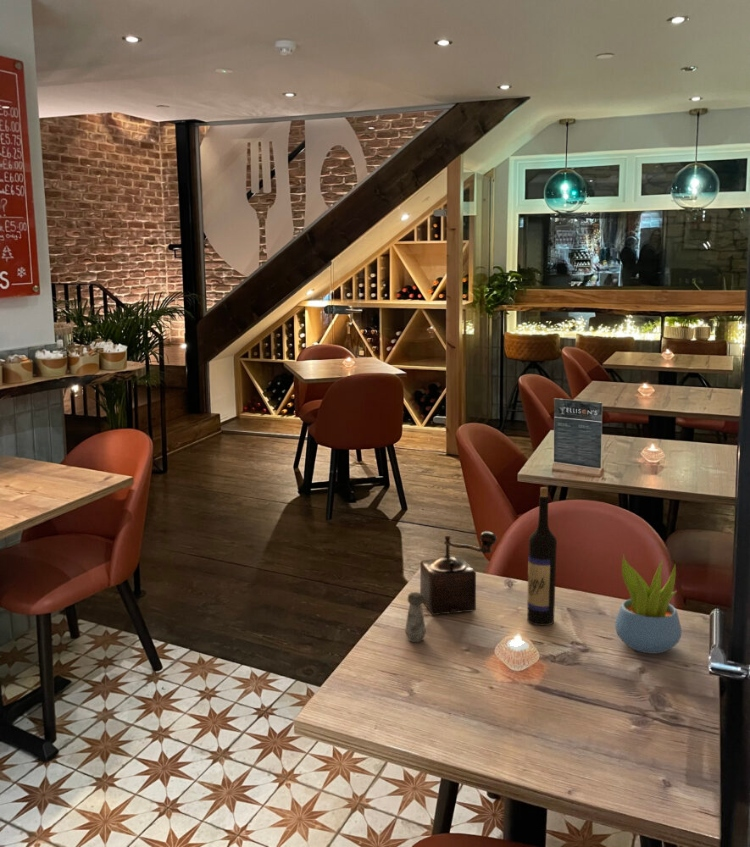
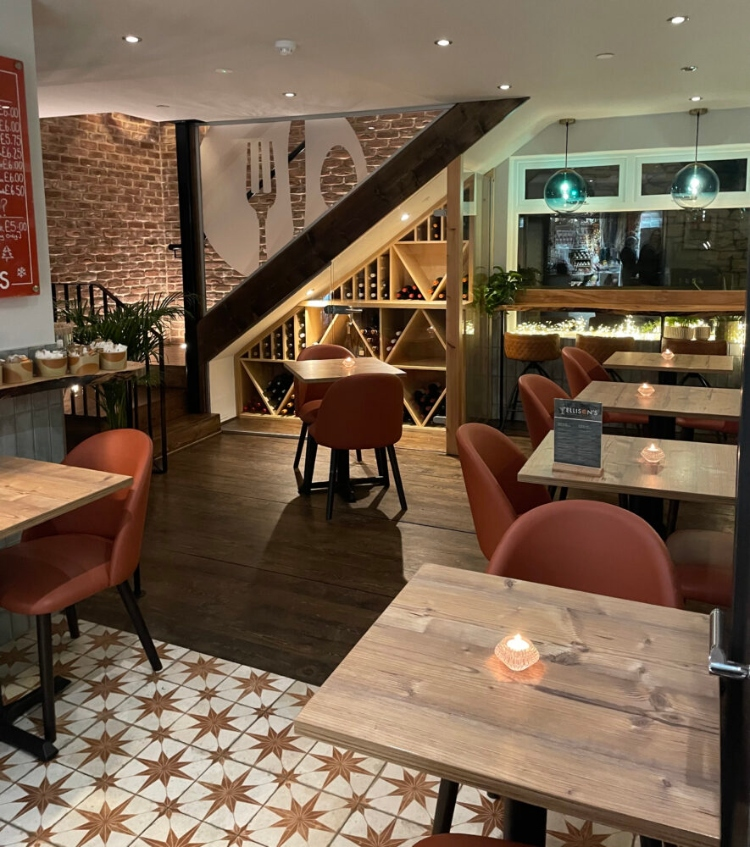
- wine bottle (542, 555)
- succulent plant (647, 600)
- salt shaker (415, 616)
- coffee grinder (458, 566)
